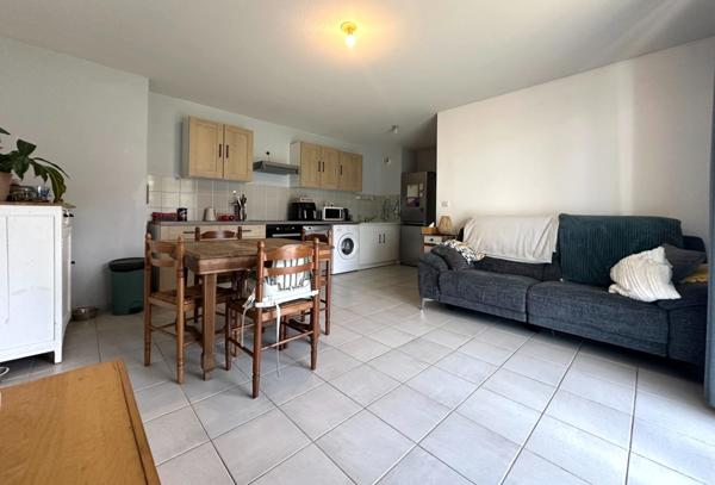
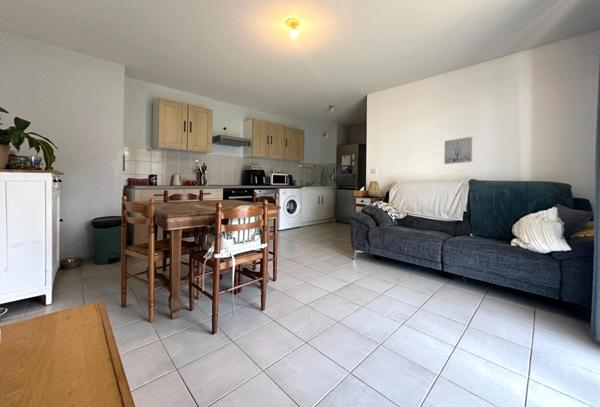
+ wall art (457, 151)
